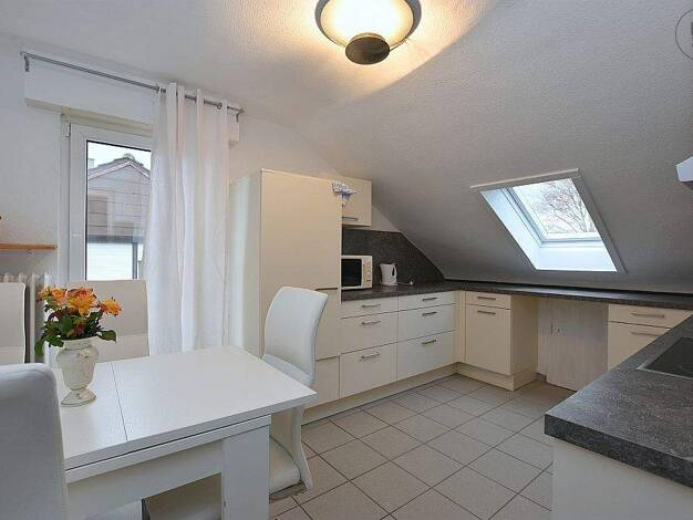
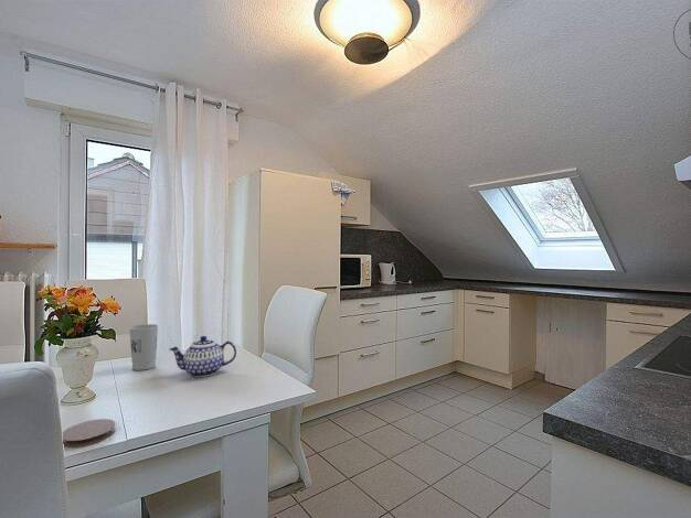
+ cup (143, 346)
+ coaster (88, 432)
+ teapot (203, 354)
